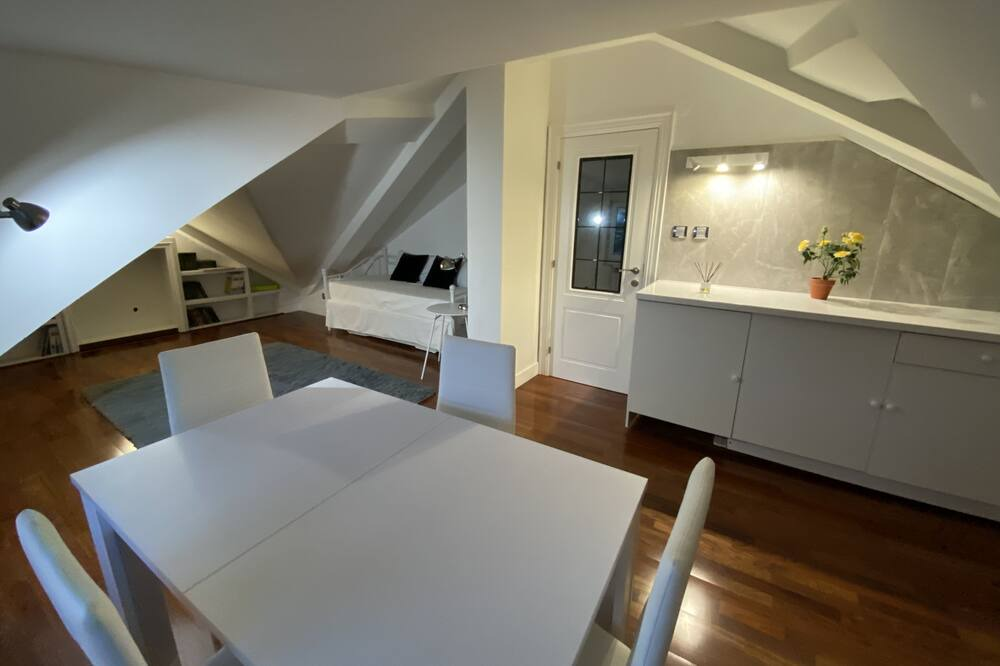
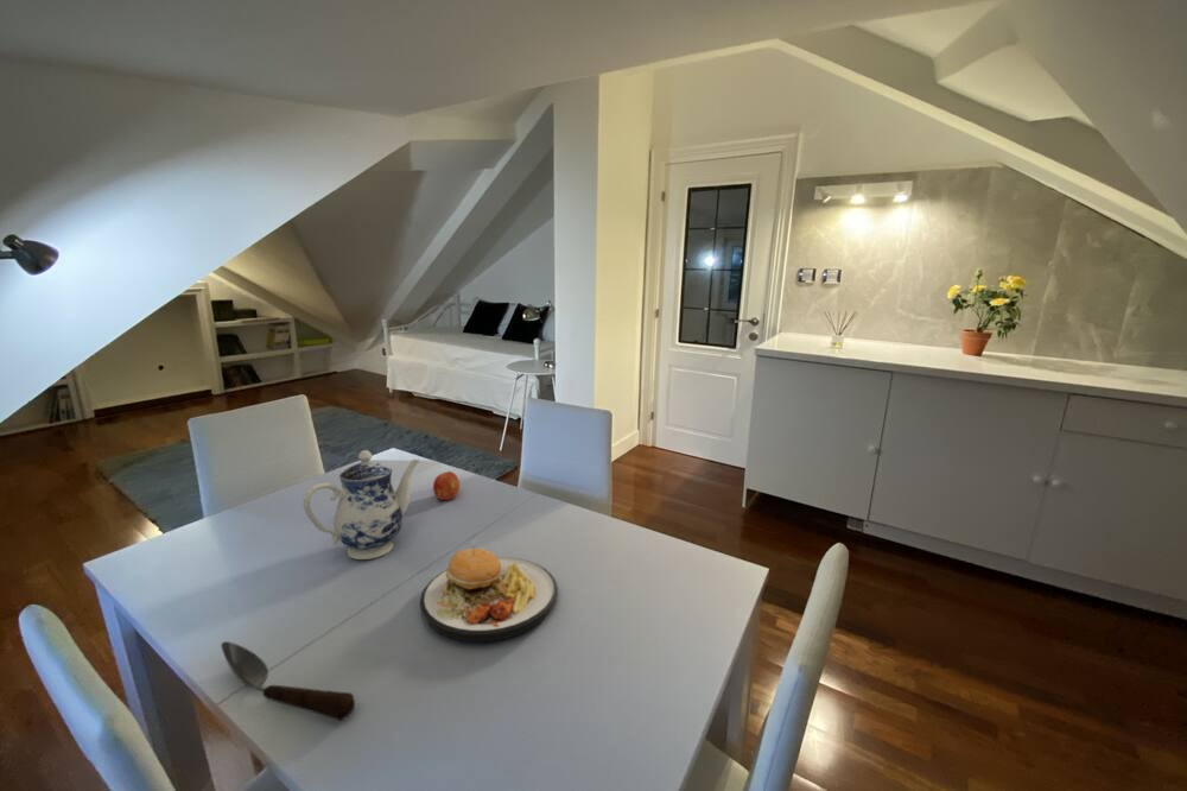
+ fruit (446, 485)
+ teapot (367, 500)
+ plate (490, 568)
+ spoon (281, 685)
